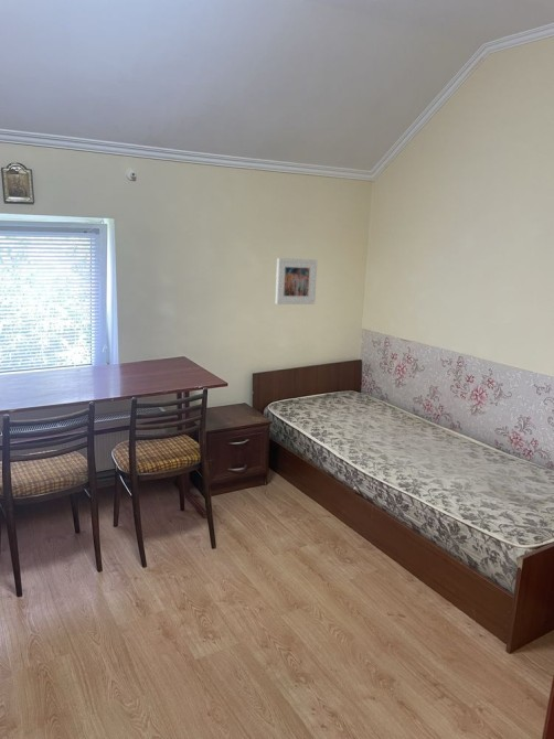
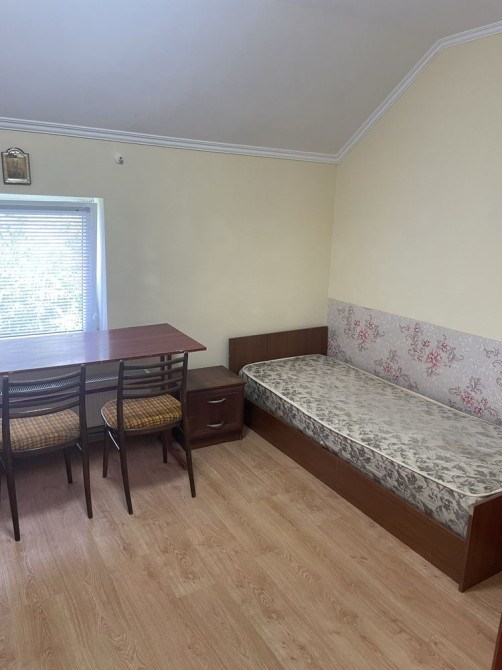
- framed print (296, 281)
